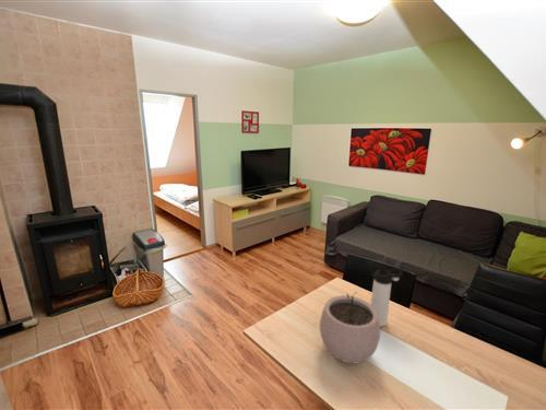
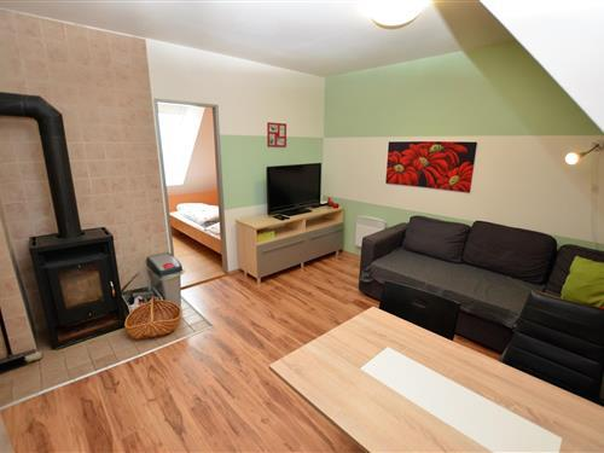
- thermos bottle (384, 296)
- plant pot (349, 321)
